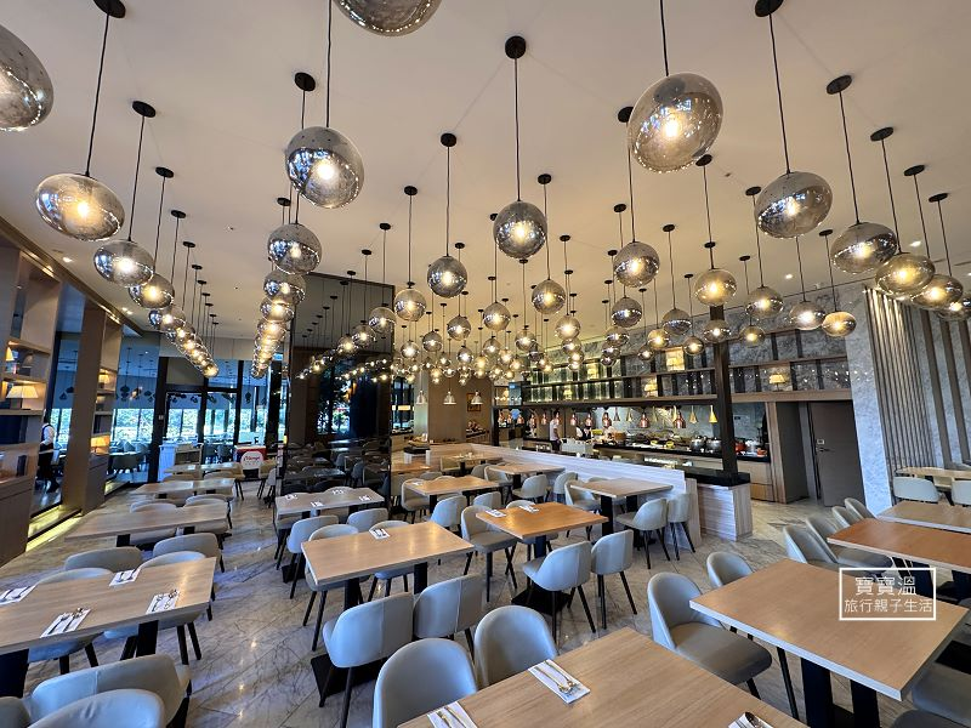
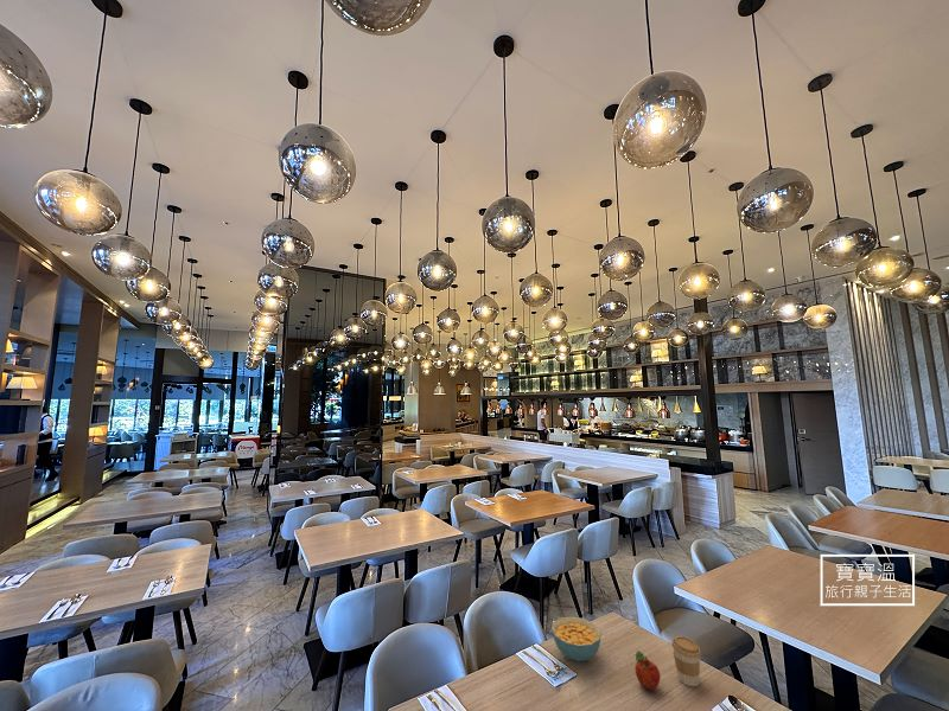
+ coffee cup (687, 660)
+ fruit (645, 670)
+ cereal bowl (575, 642)
